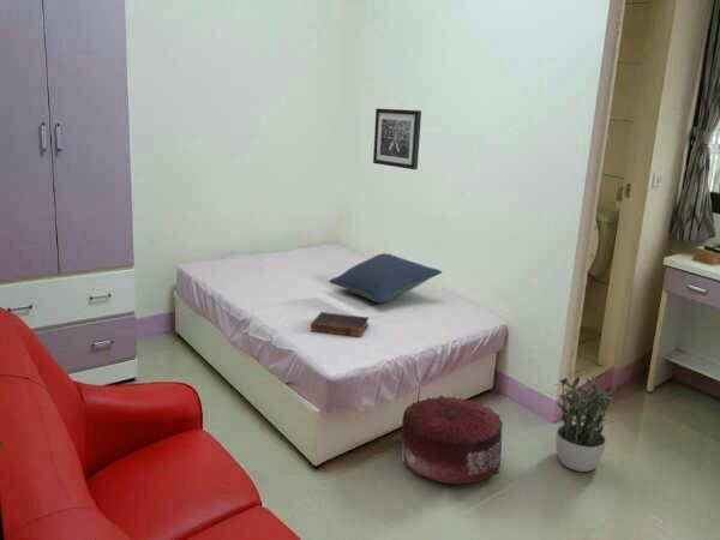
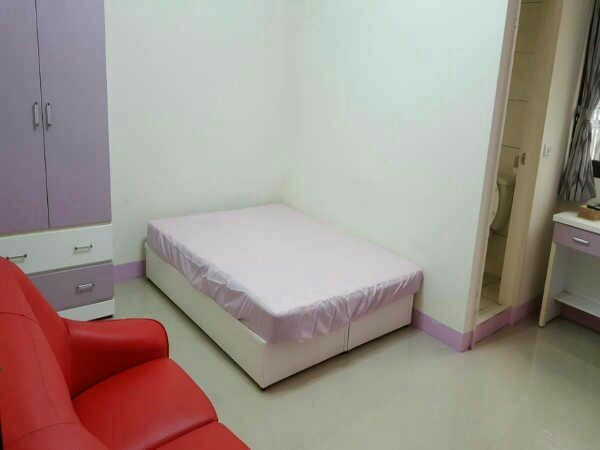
- potted plant (581, 418)
- pillow (384, 276)
- pouf (451, 434)
- wall art (396, 138)
- book (340, 323)
